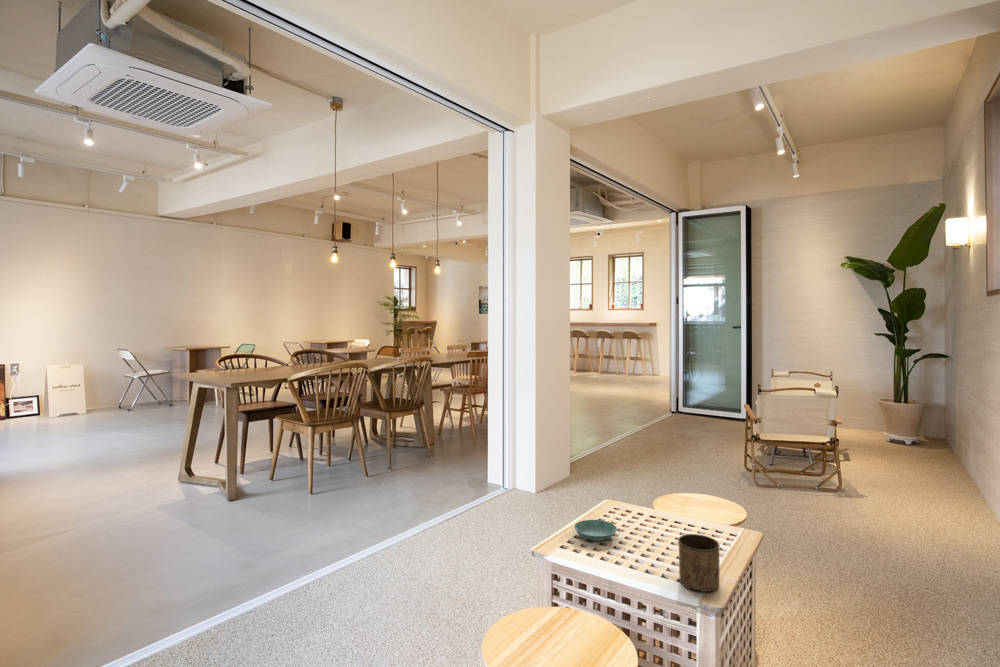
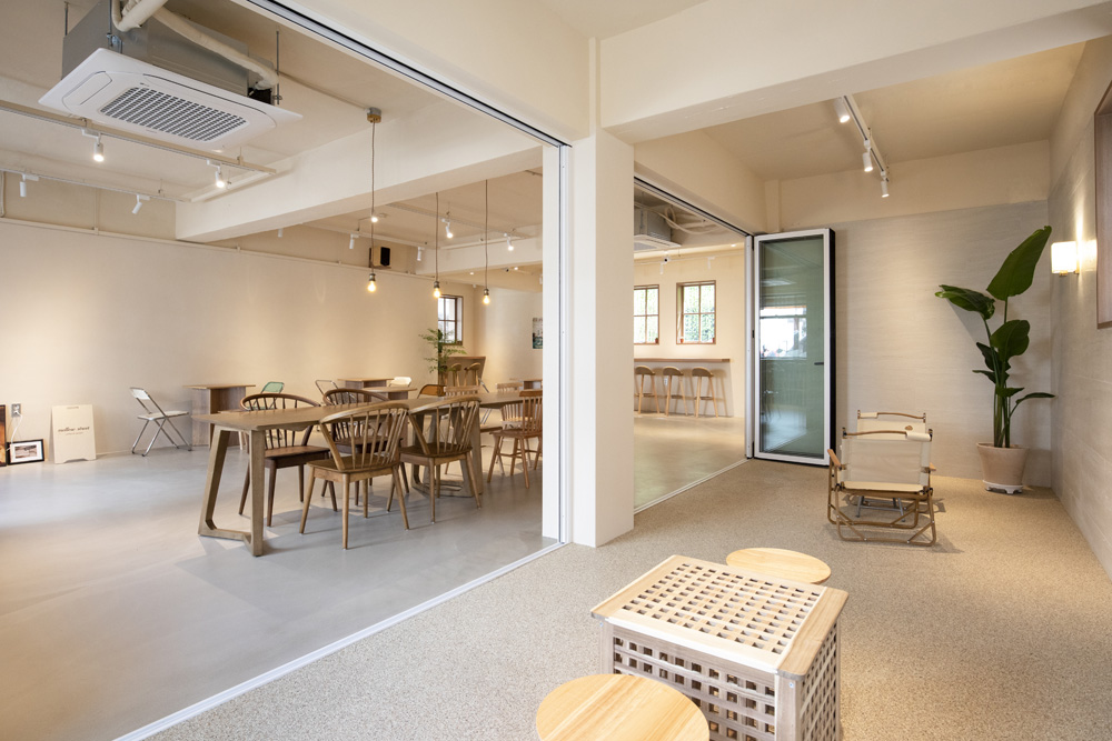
- cup (698, 562)
- saucer (595, 531)
